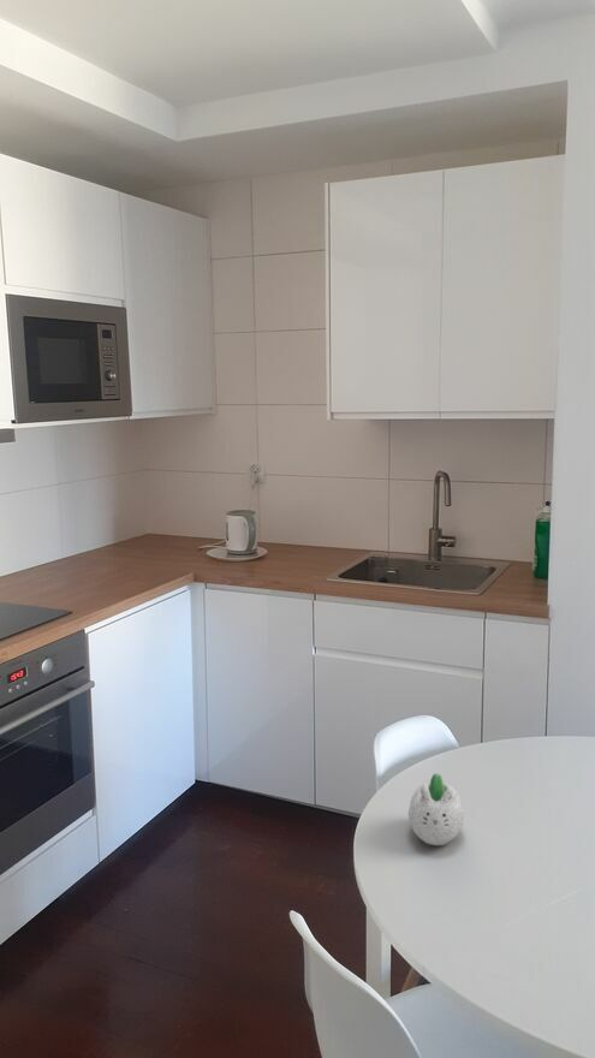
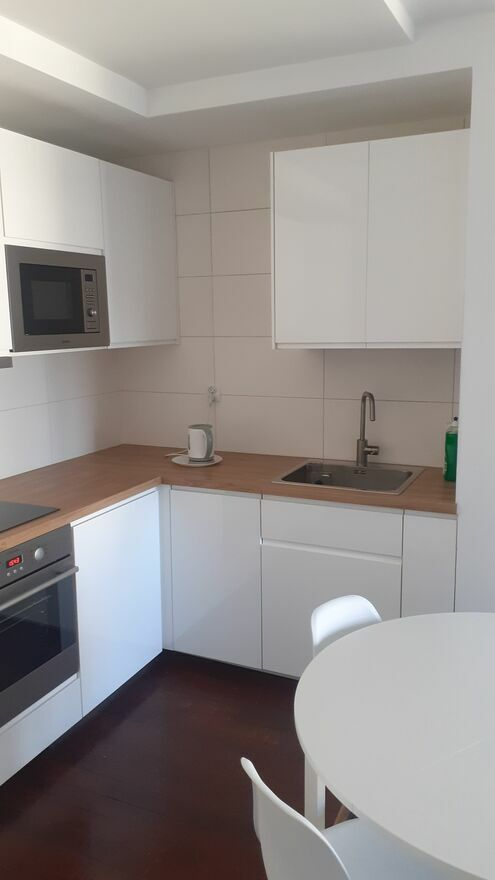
- succulent planter (435, 804)
